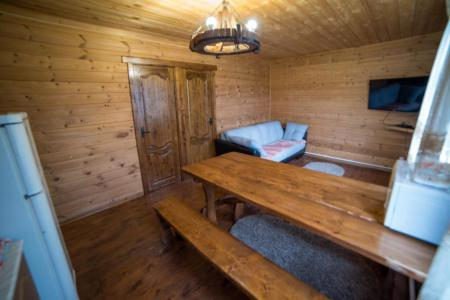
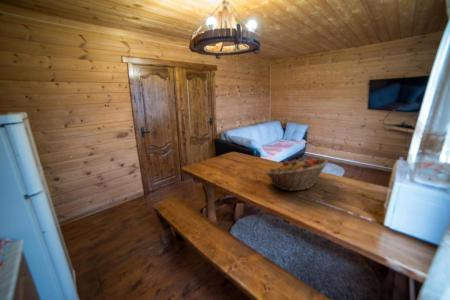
+ fruit basket (296, 171)
